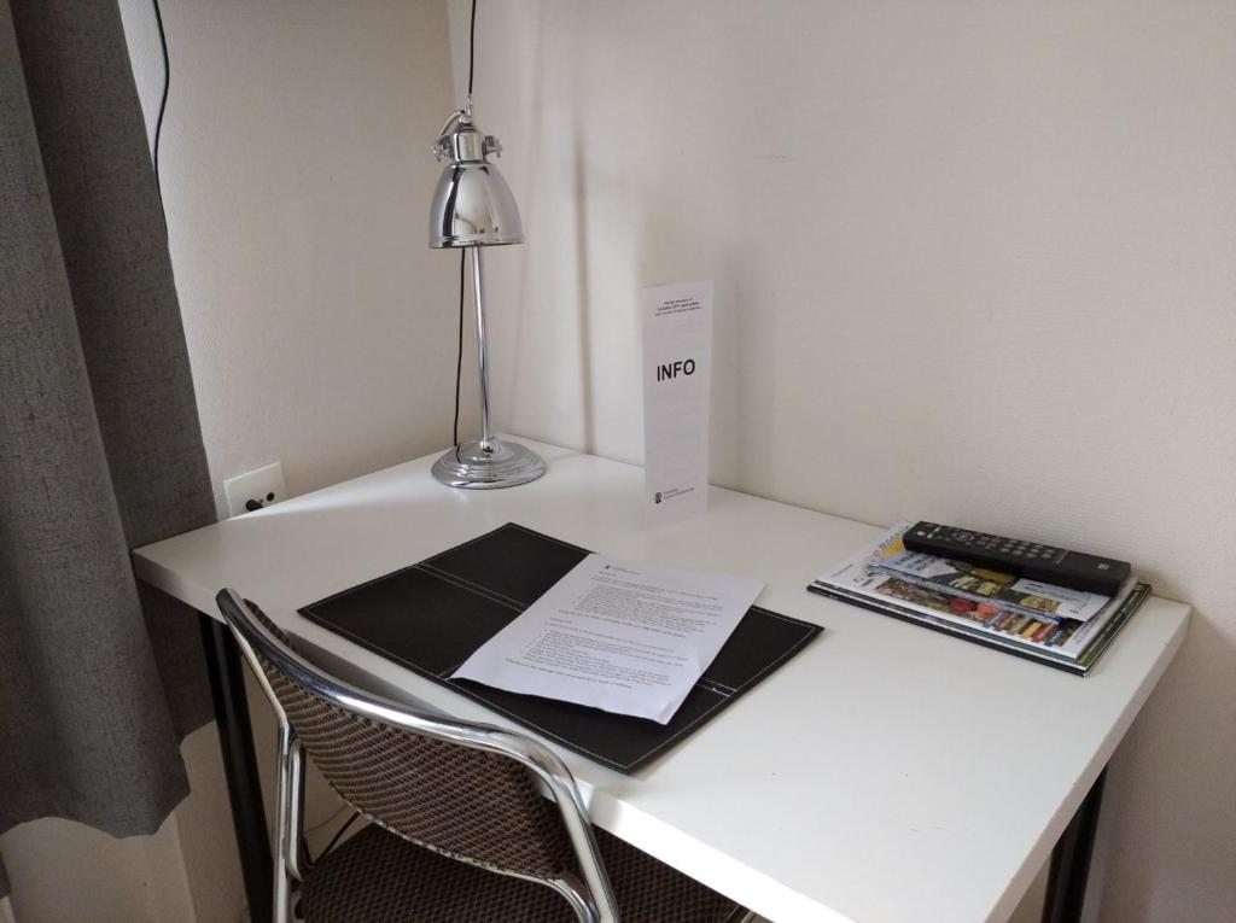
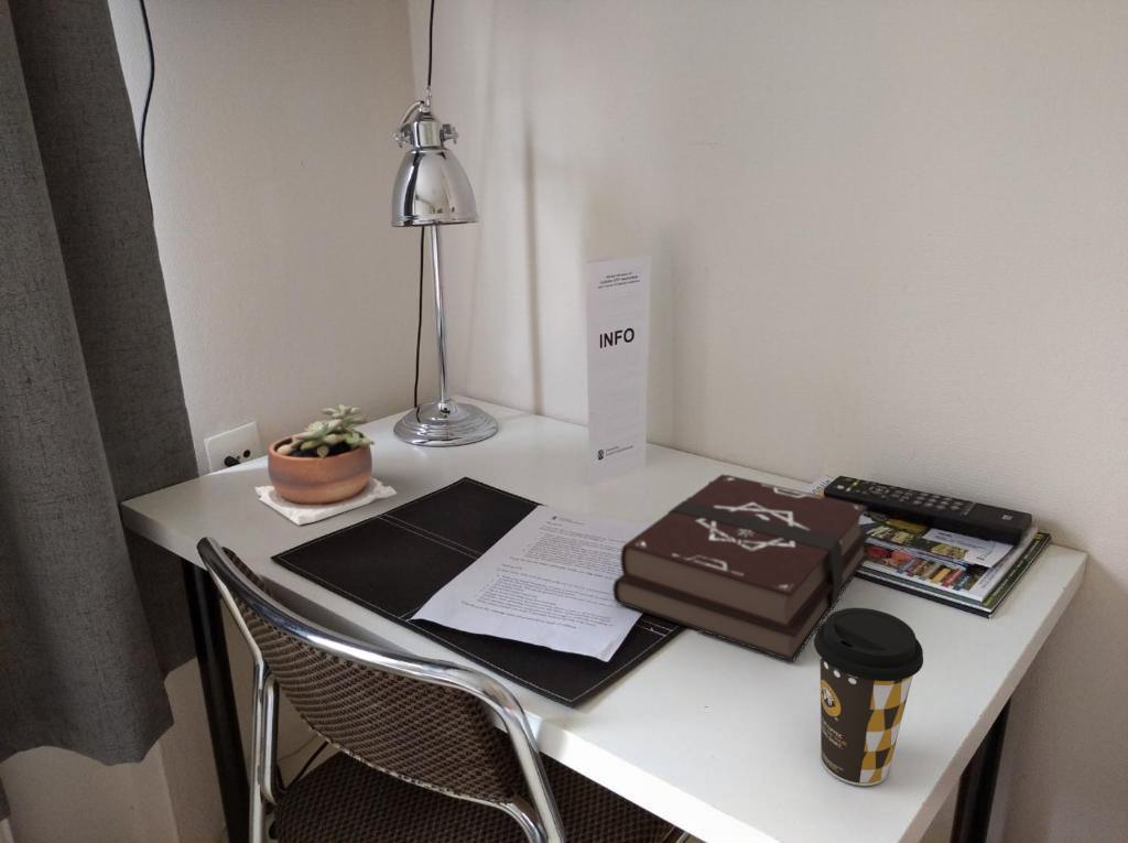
+ coffee cup (861, 698)
+ hardback book (748, 551)
+ succulent plant (319, 452)
